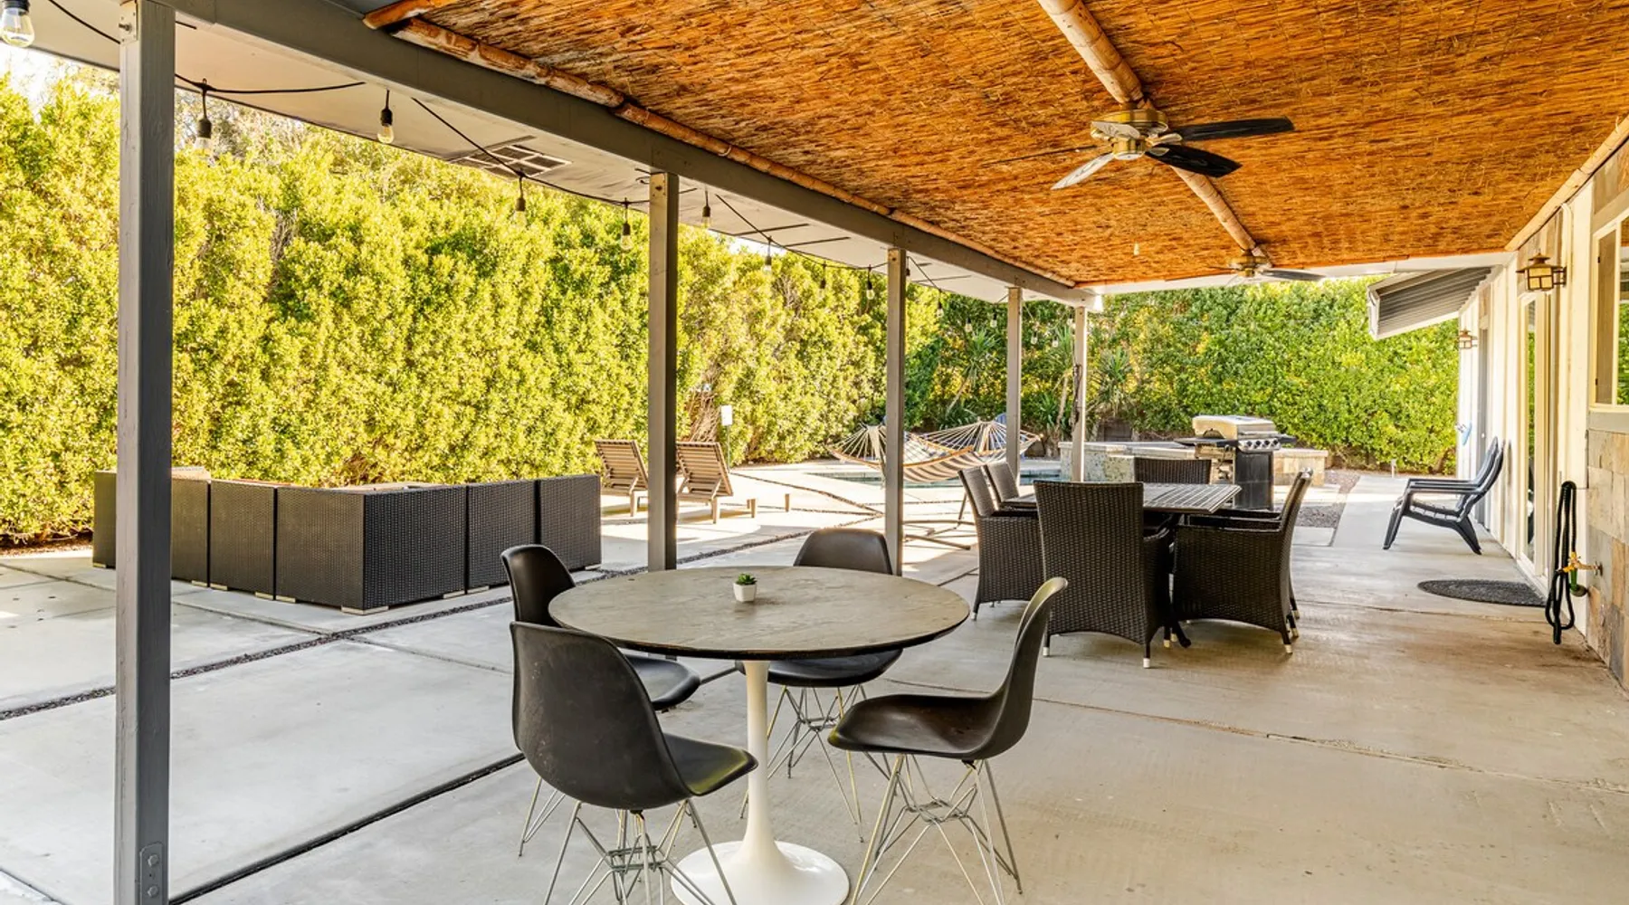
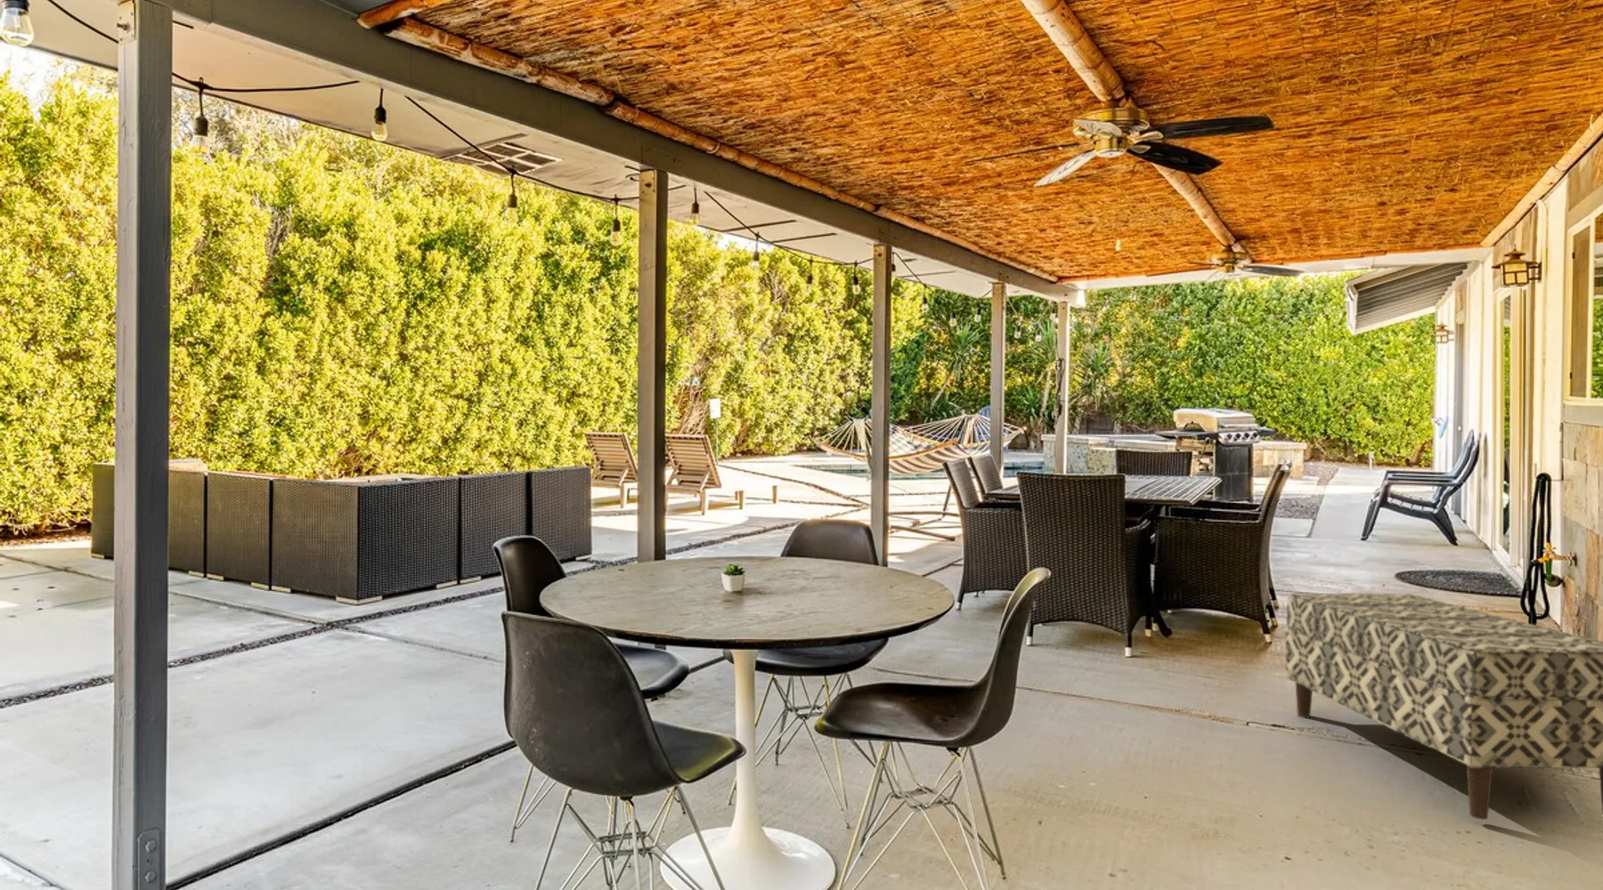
+ bench (1435, 688)
